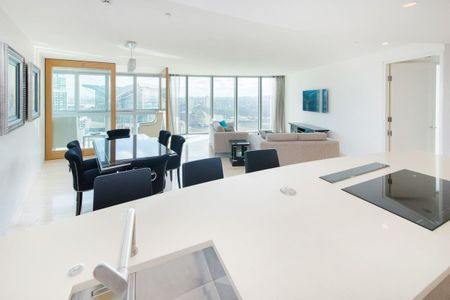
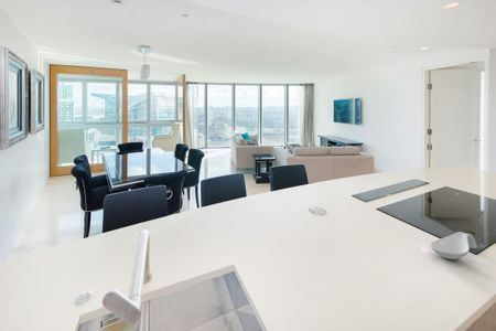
+ spoon rest (455, 244)
